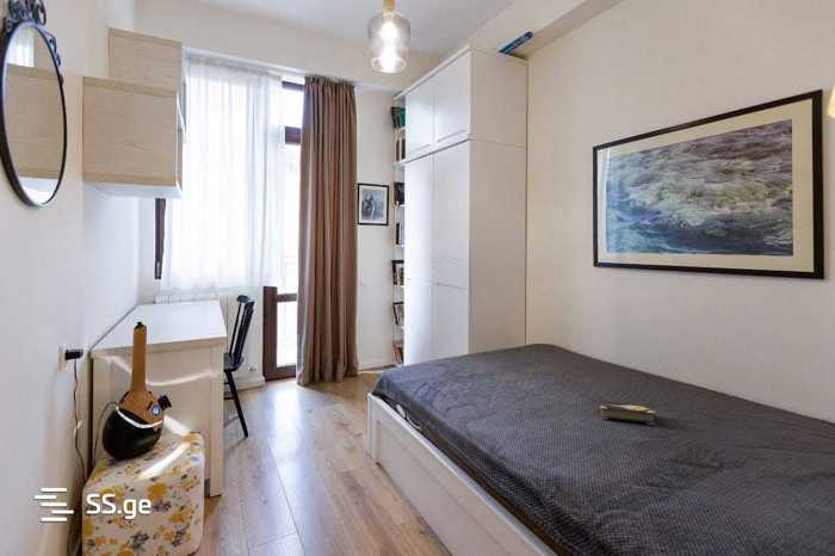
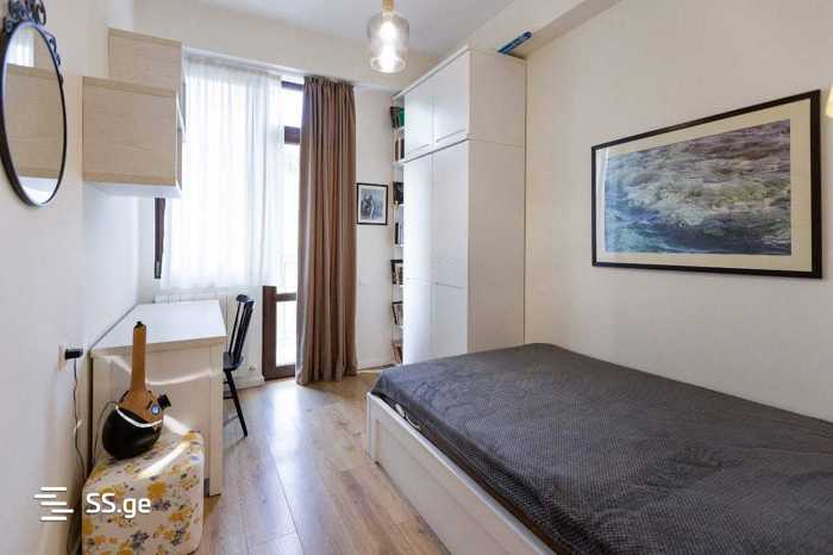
- hardback book (625, 410)
